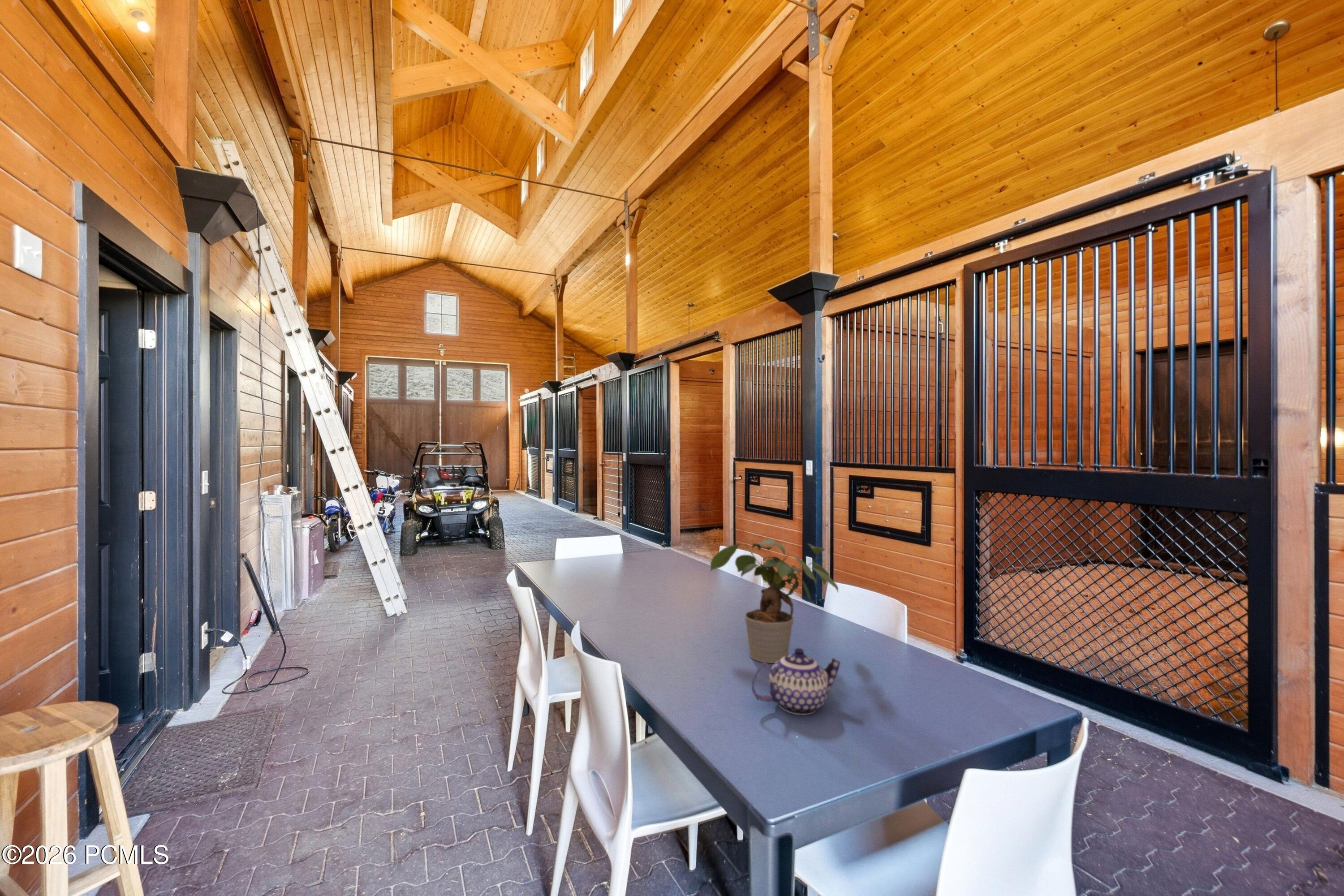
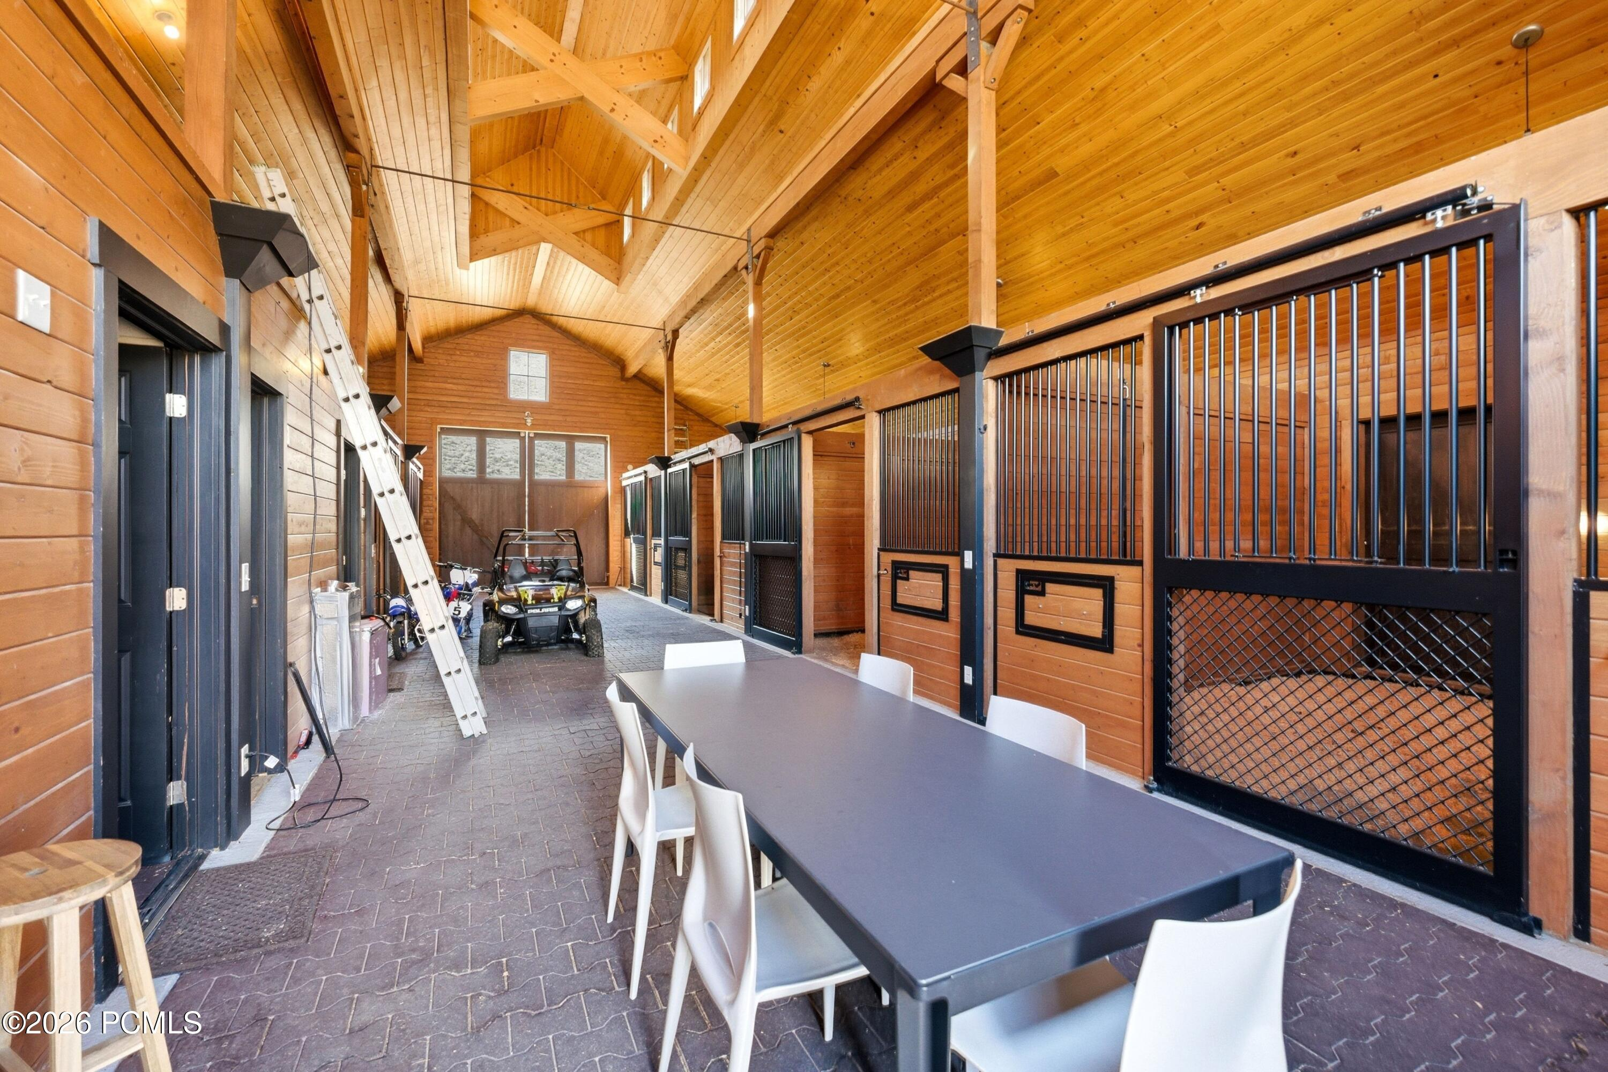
- teapot (797, 677)
- potted plant (782, 596)
